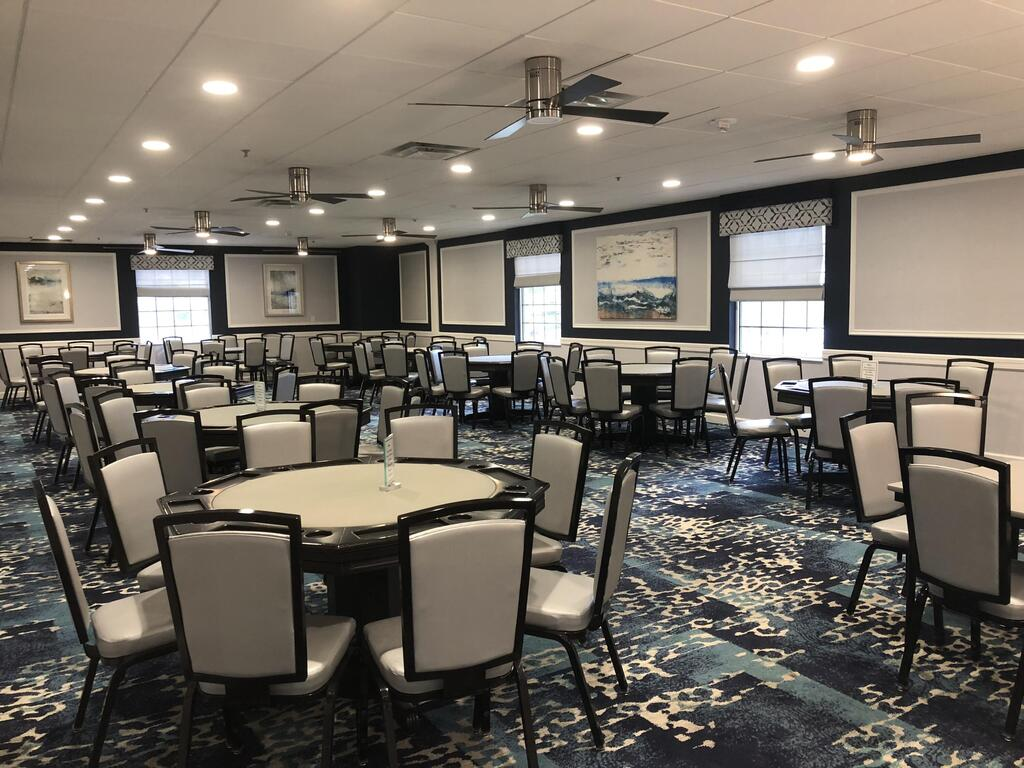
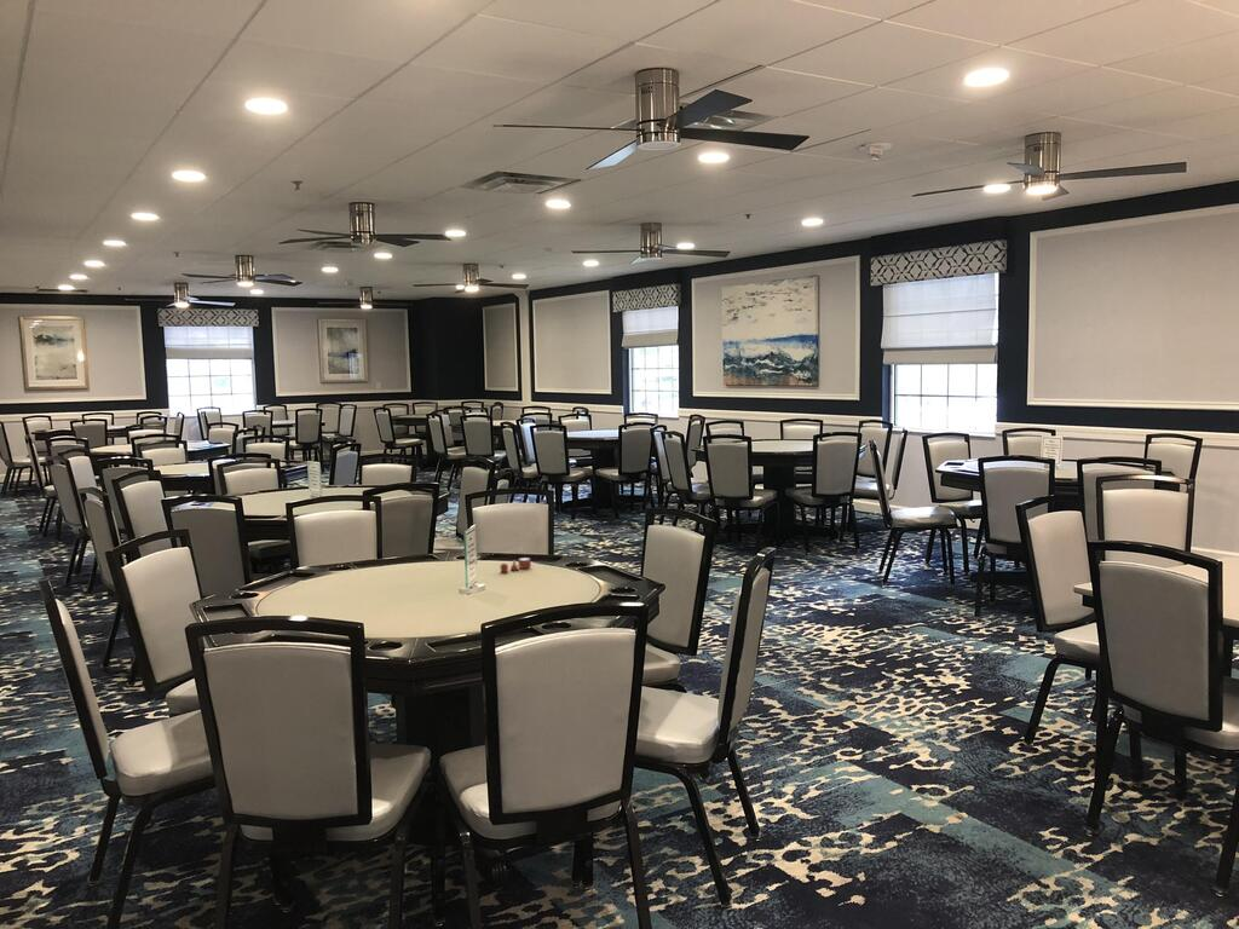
+ game pieces (514, 560)
